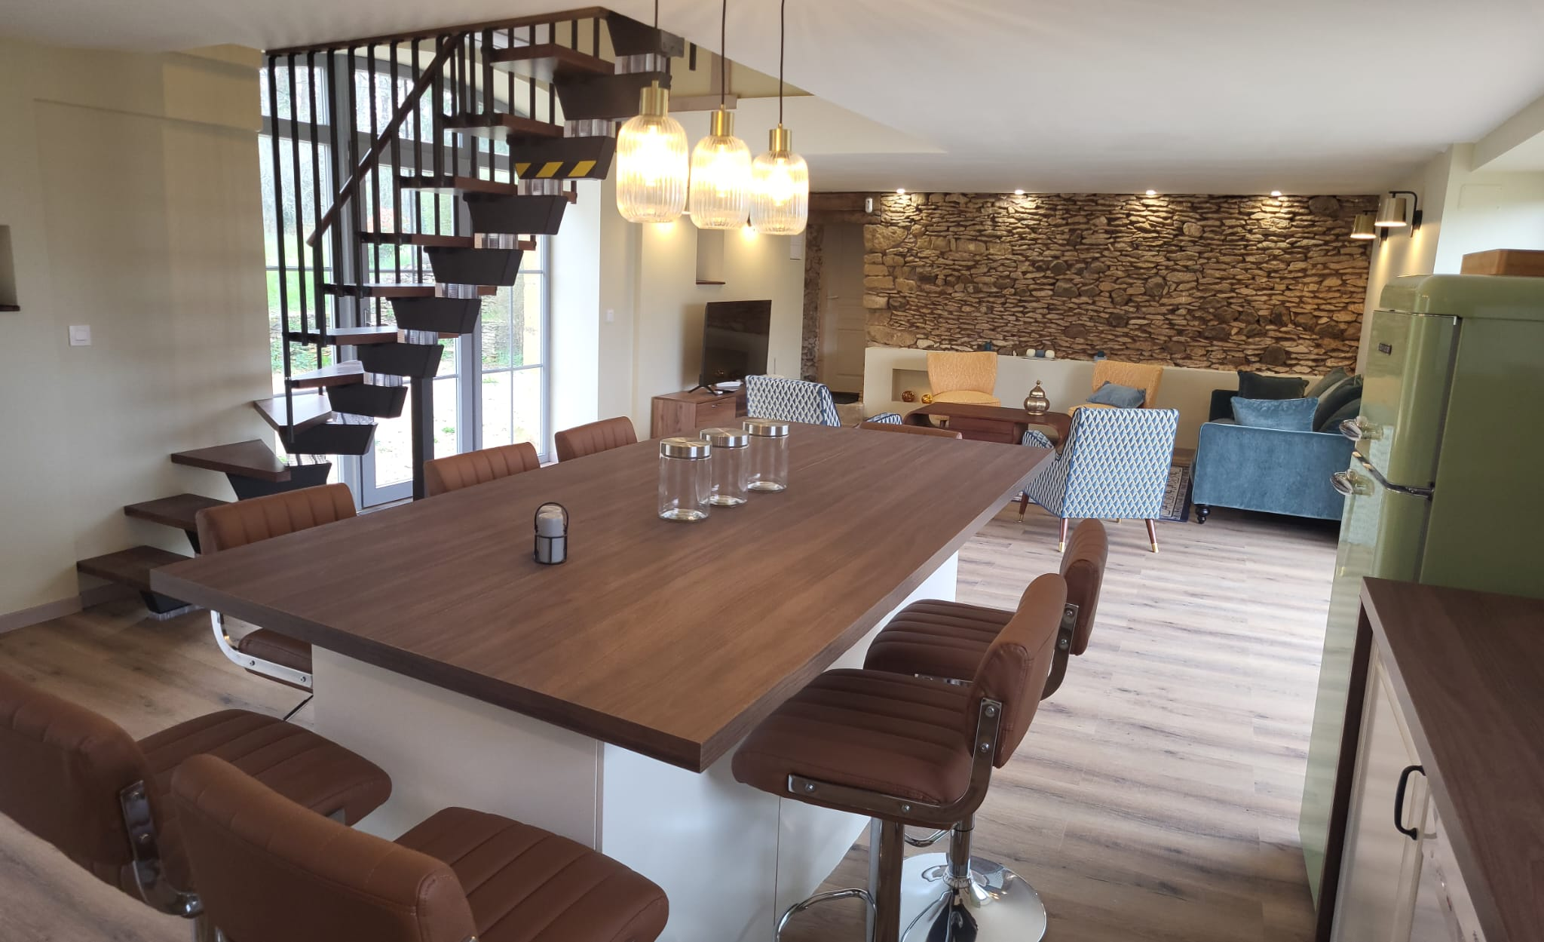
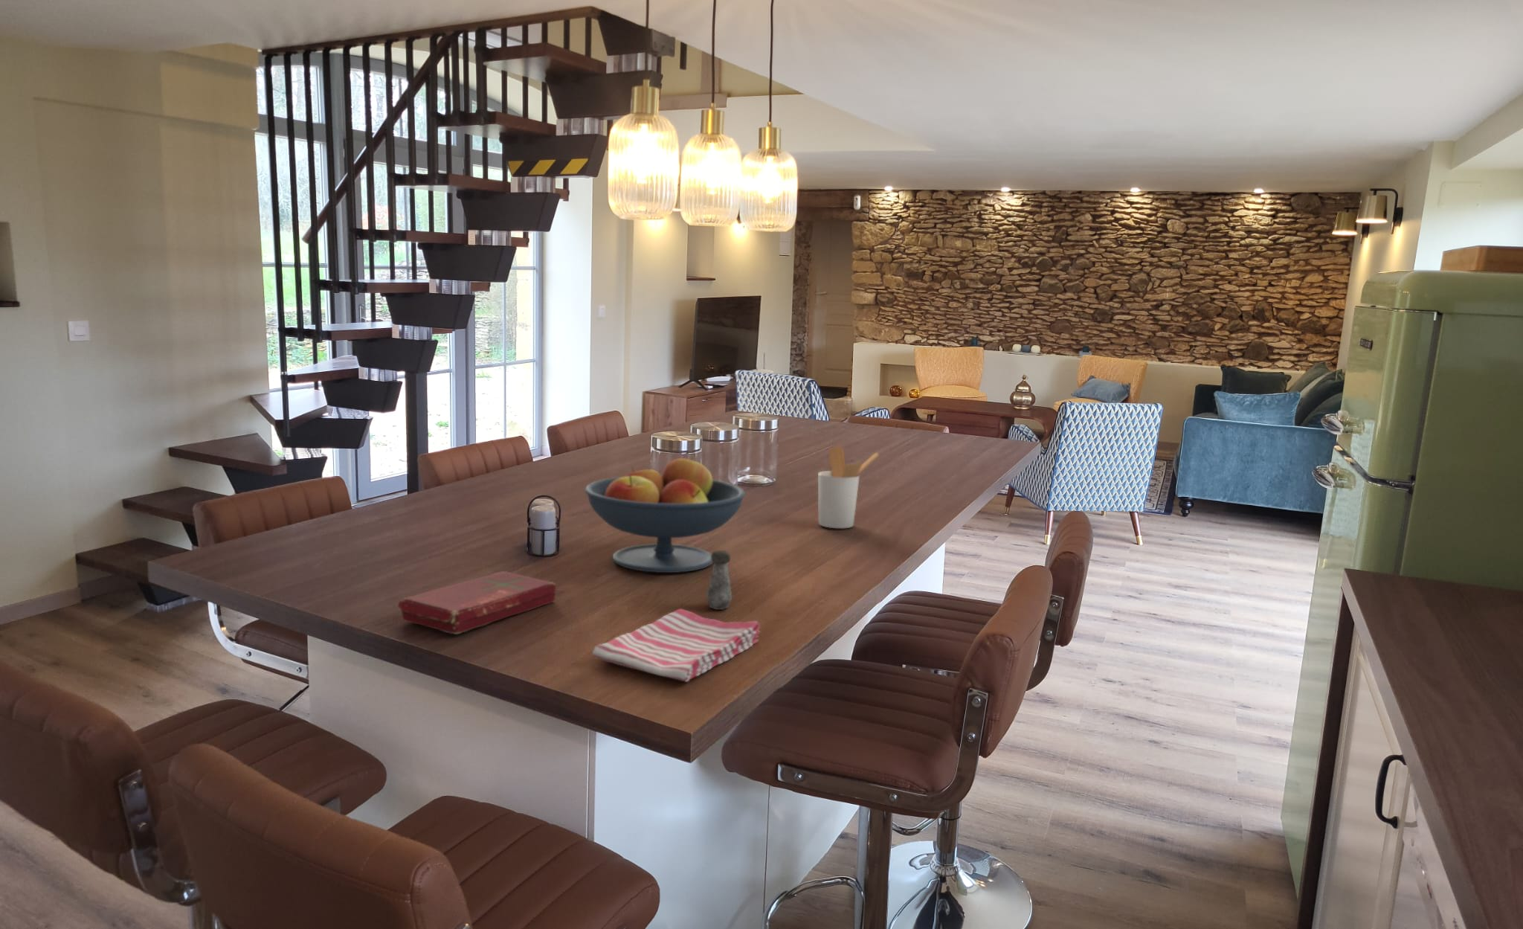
+ book (480, 600)
+ salt shaker (720, 579)
+ utensil holder (849, 487)
+ fruit bowl (665, 511)
+ dish towel (680, 640)
